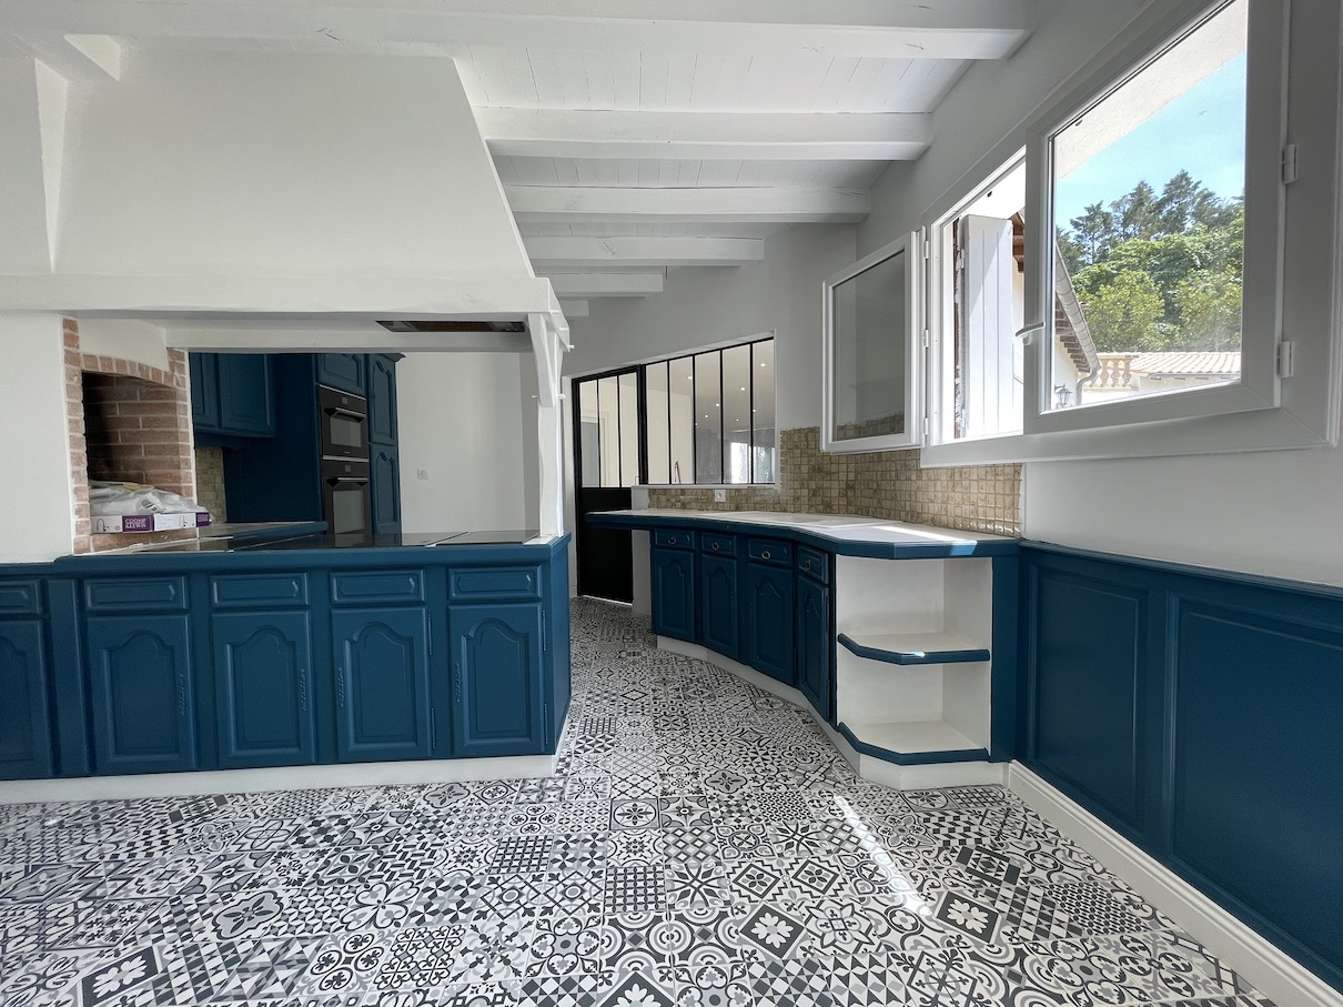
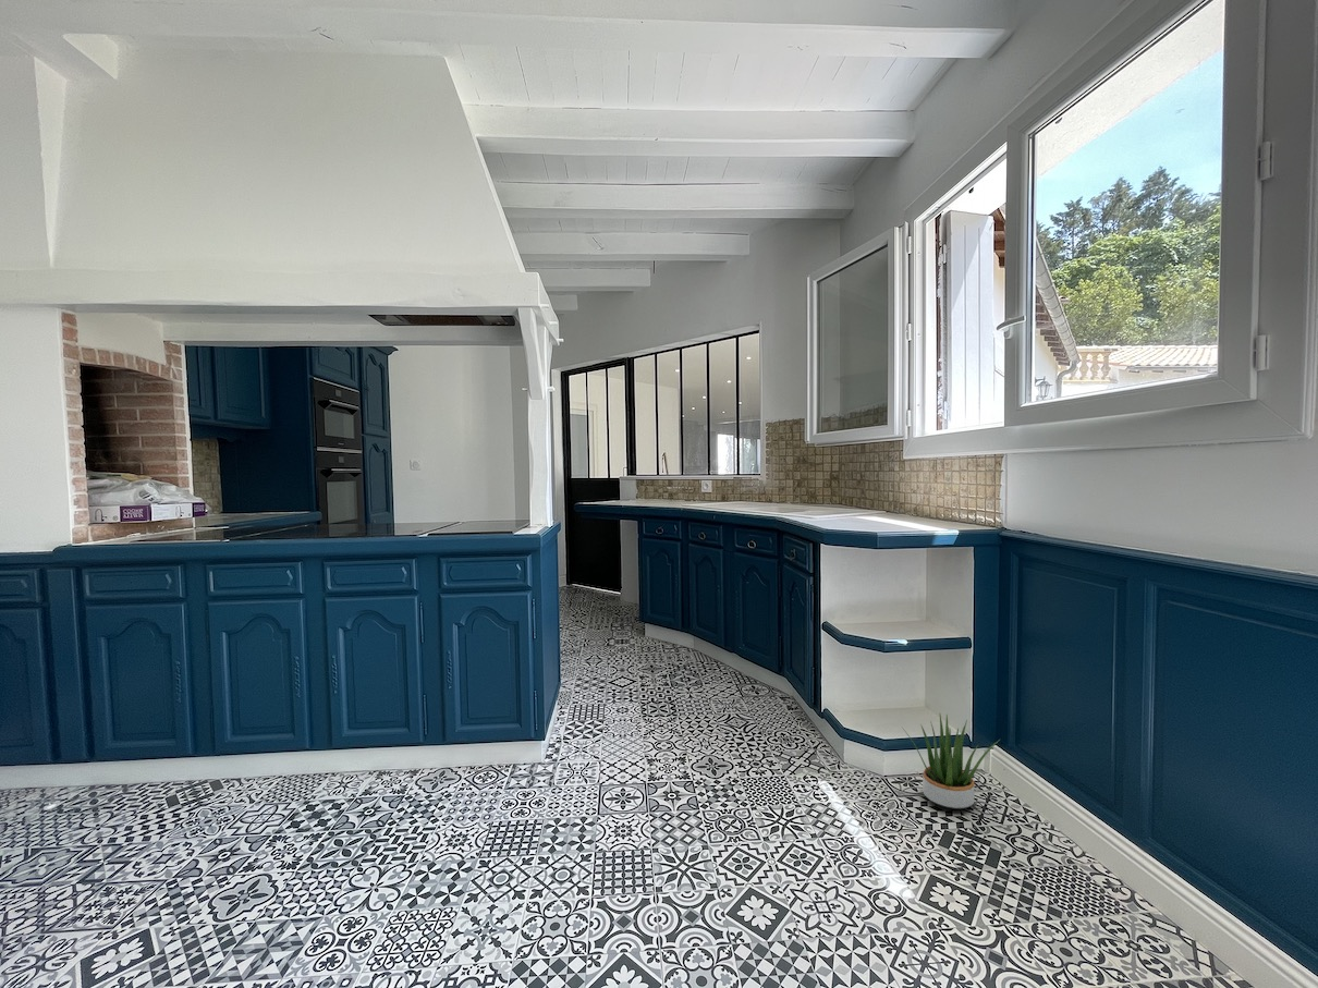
+ potted plant (948, 760)
